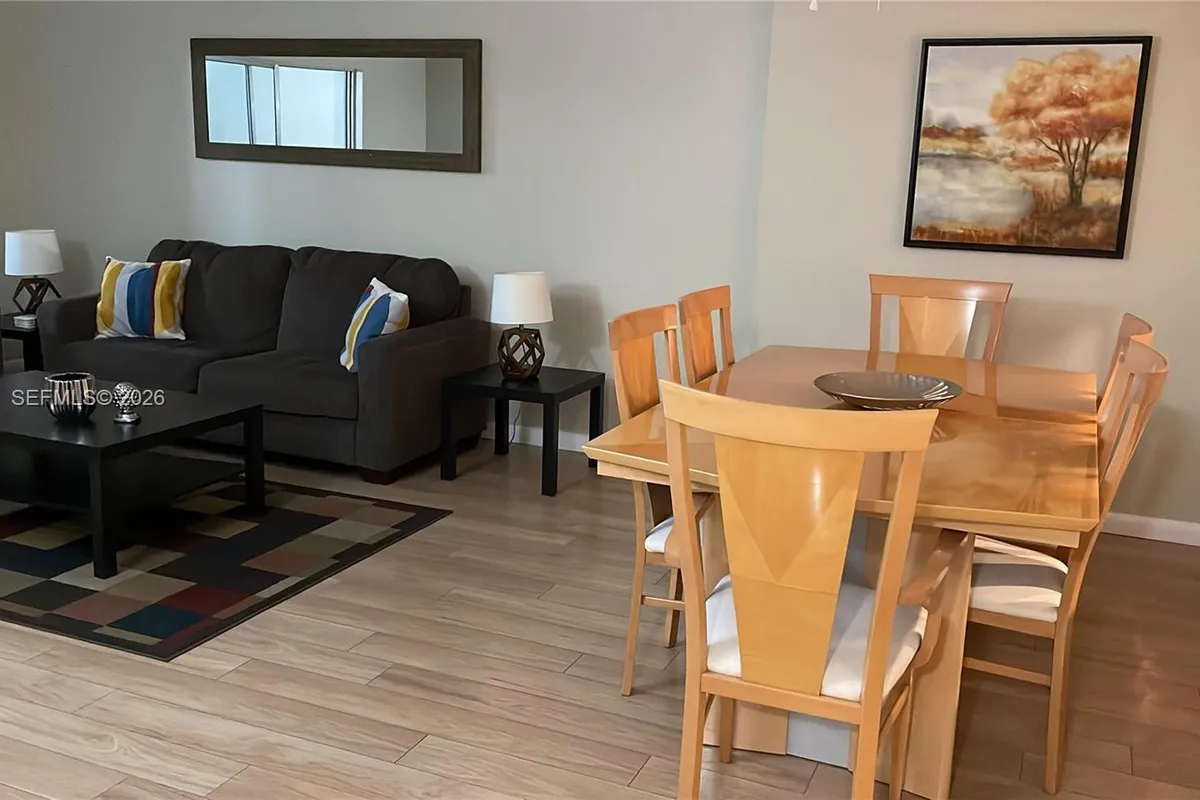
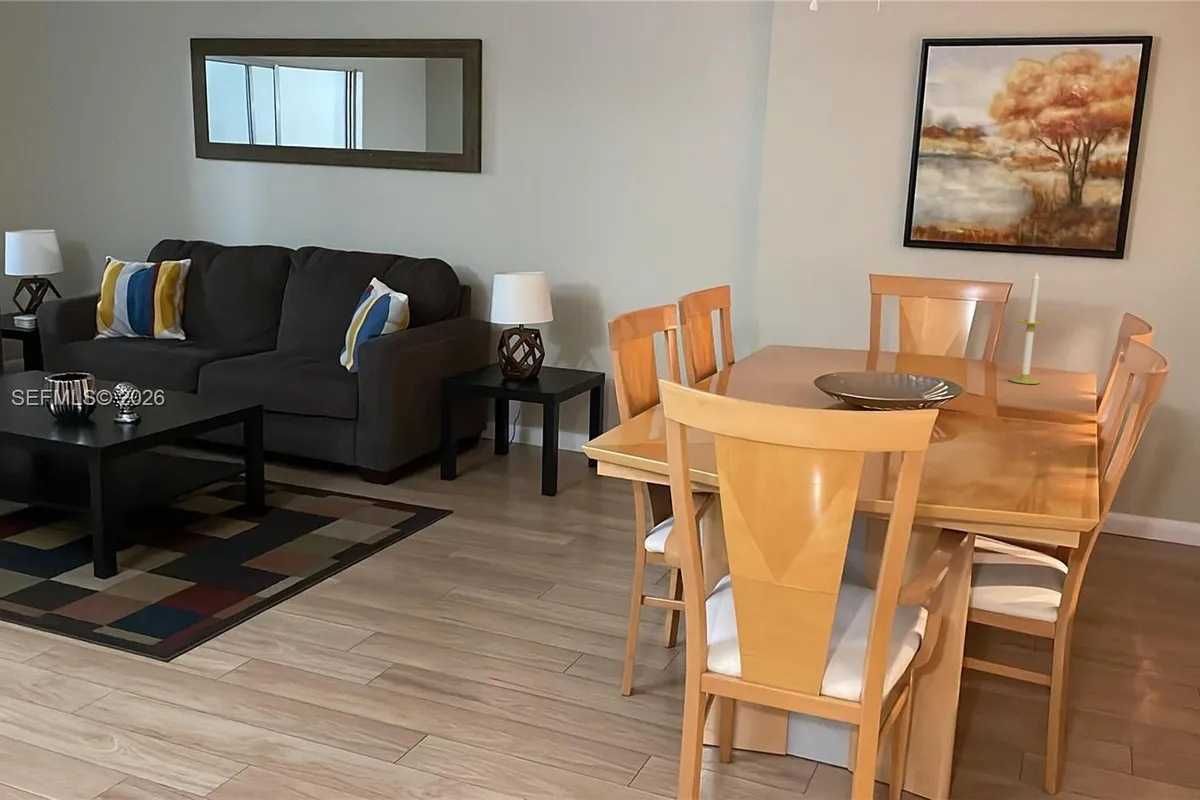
+ candle (1030, 326)
